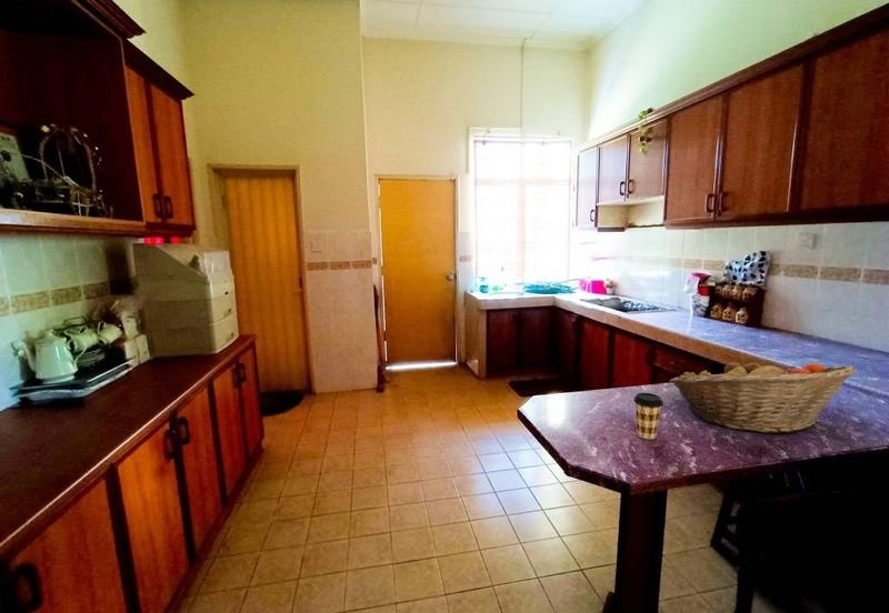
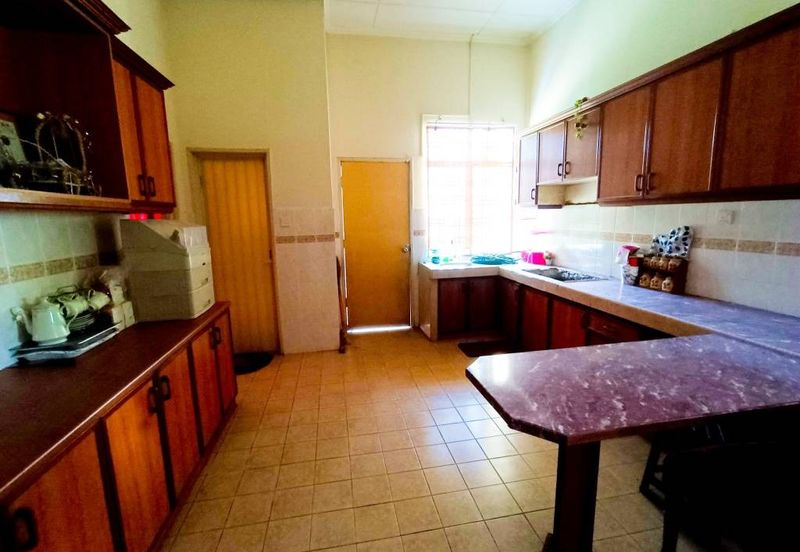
- coffee cup (647, 415)
- fruit basket (756, 386)
